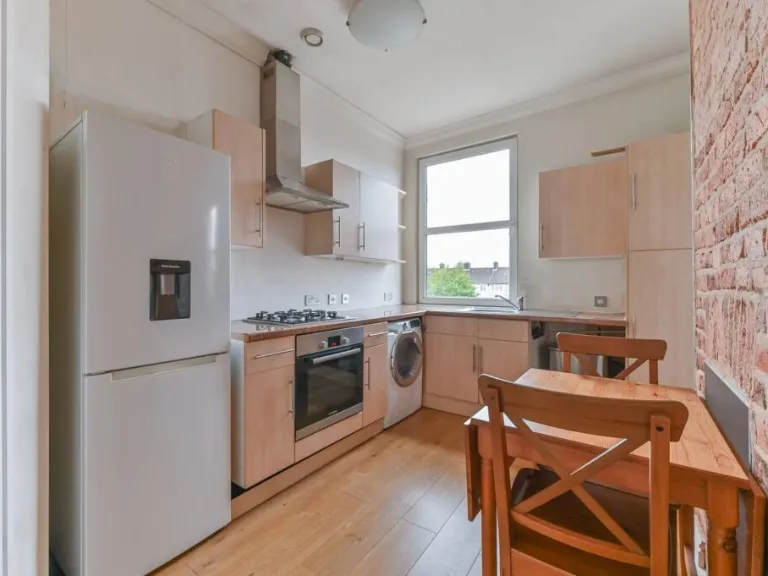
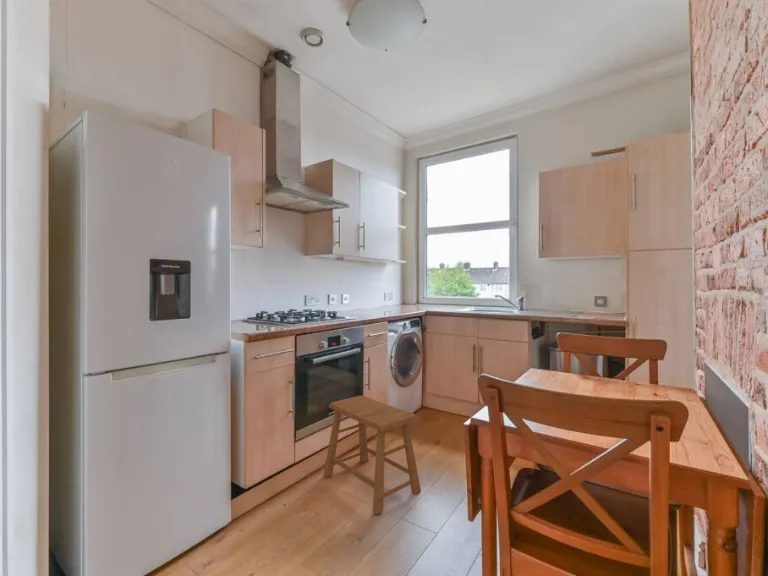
+ stool (368, 448)
